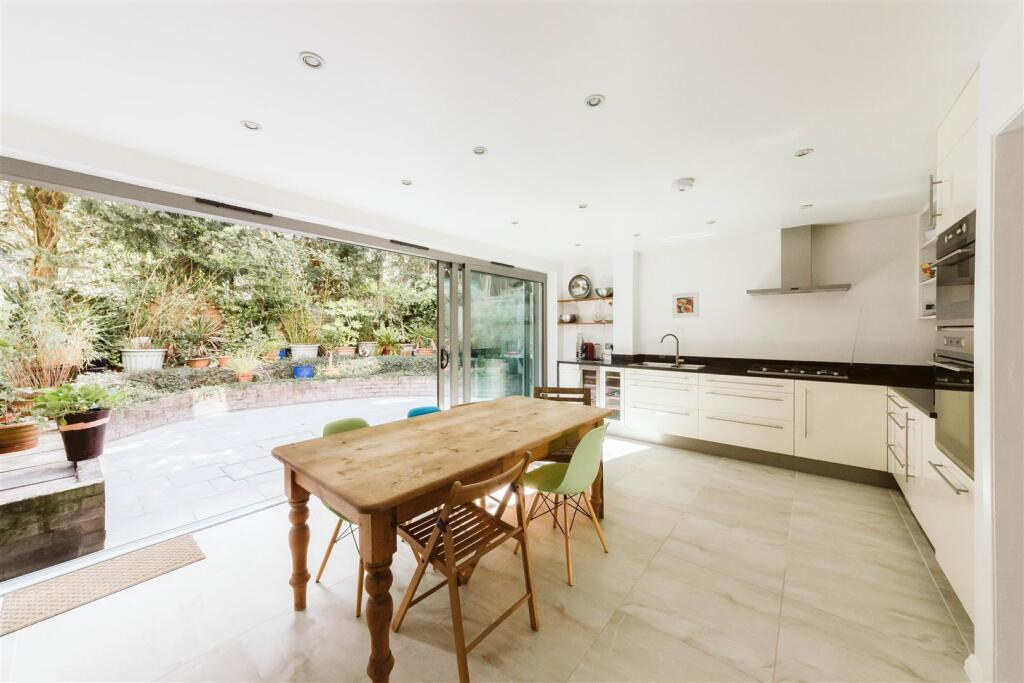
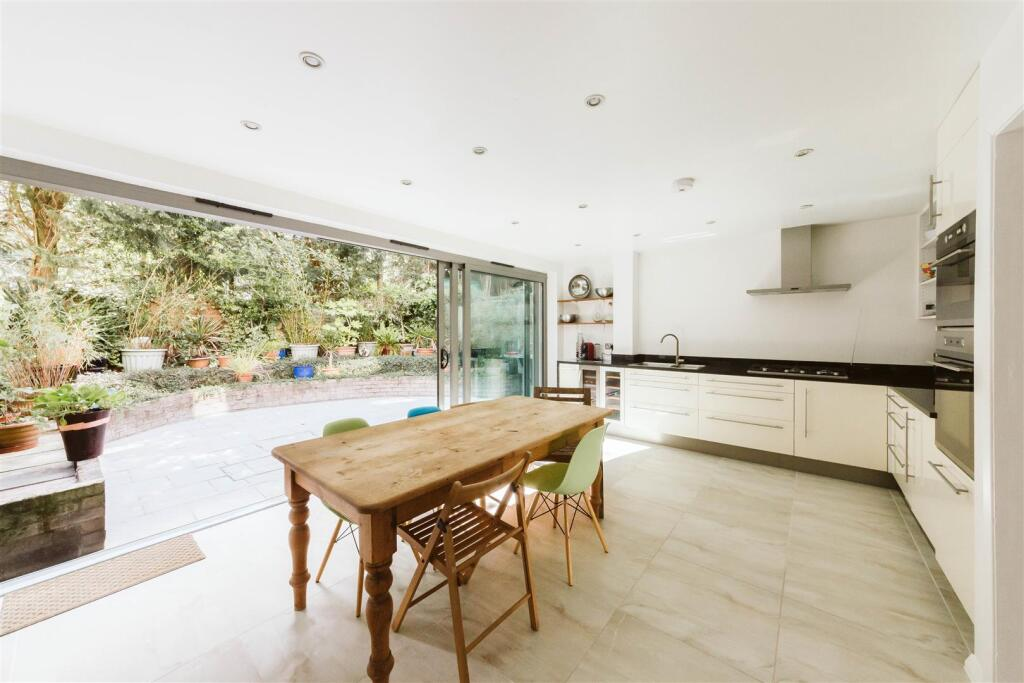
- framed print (685, 305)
